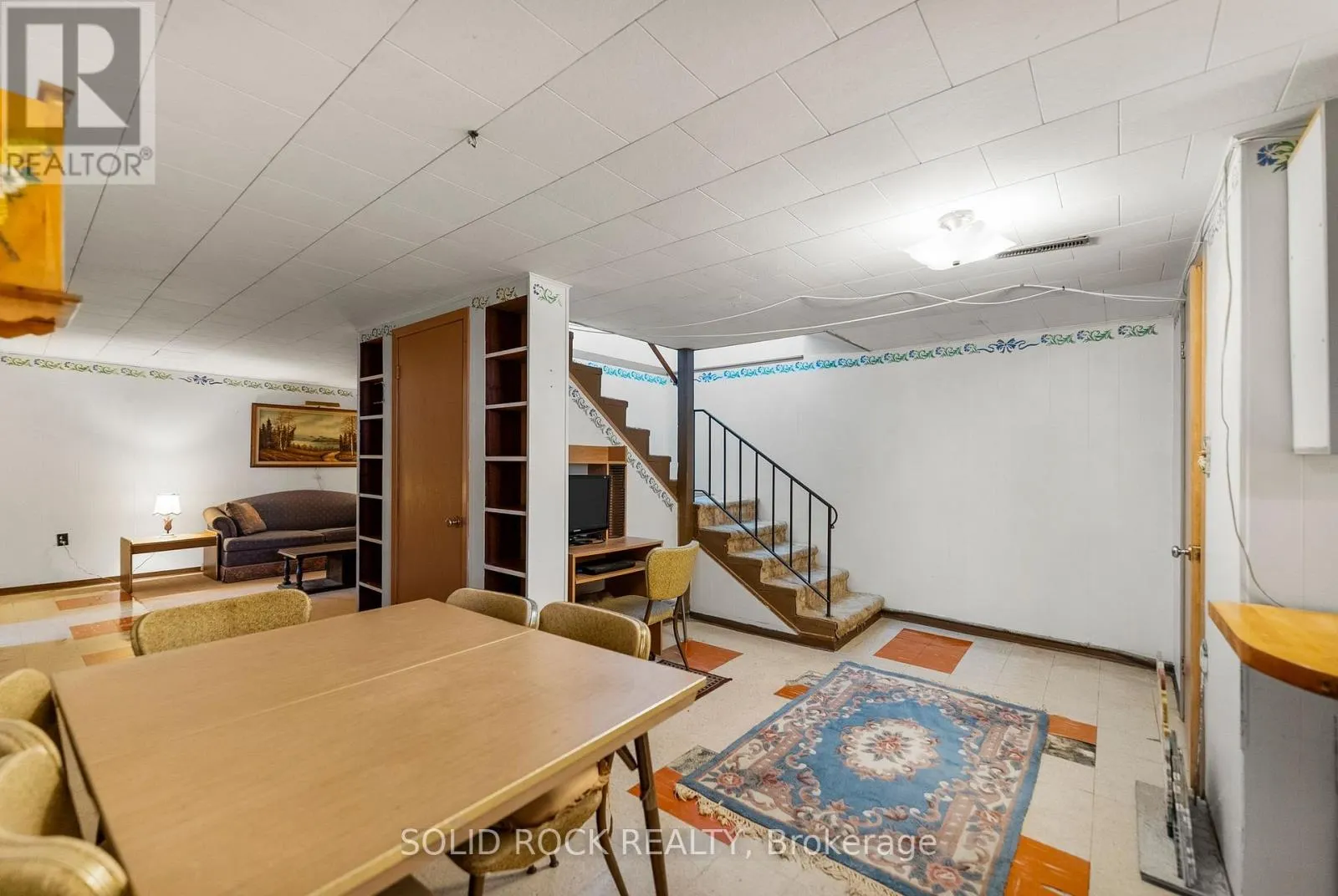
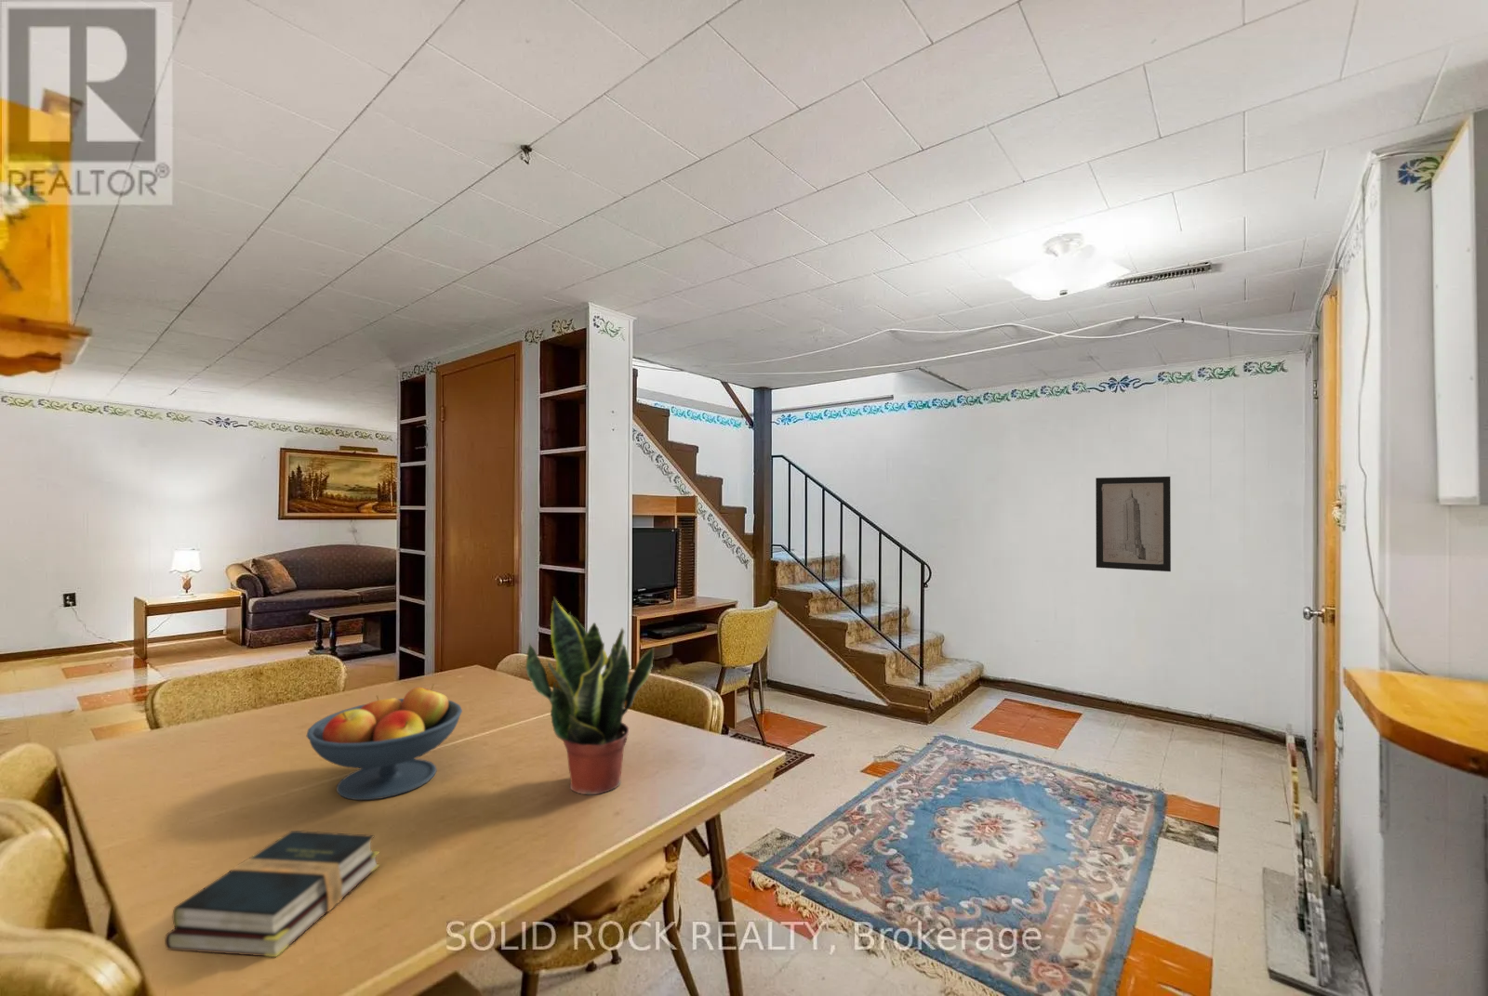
+ hardback book (282, 885)
+ potted plant (602, 689)
+ wall art (1132, 524)
+ fruit bowl (388, 738)
